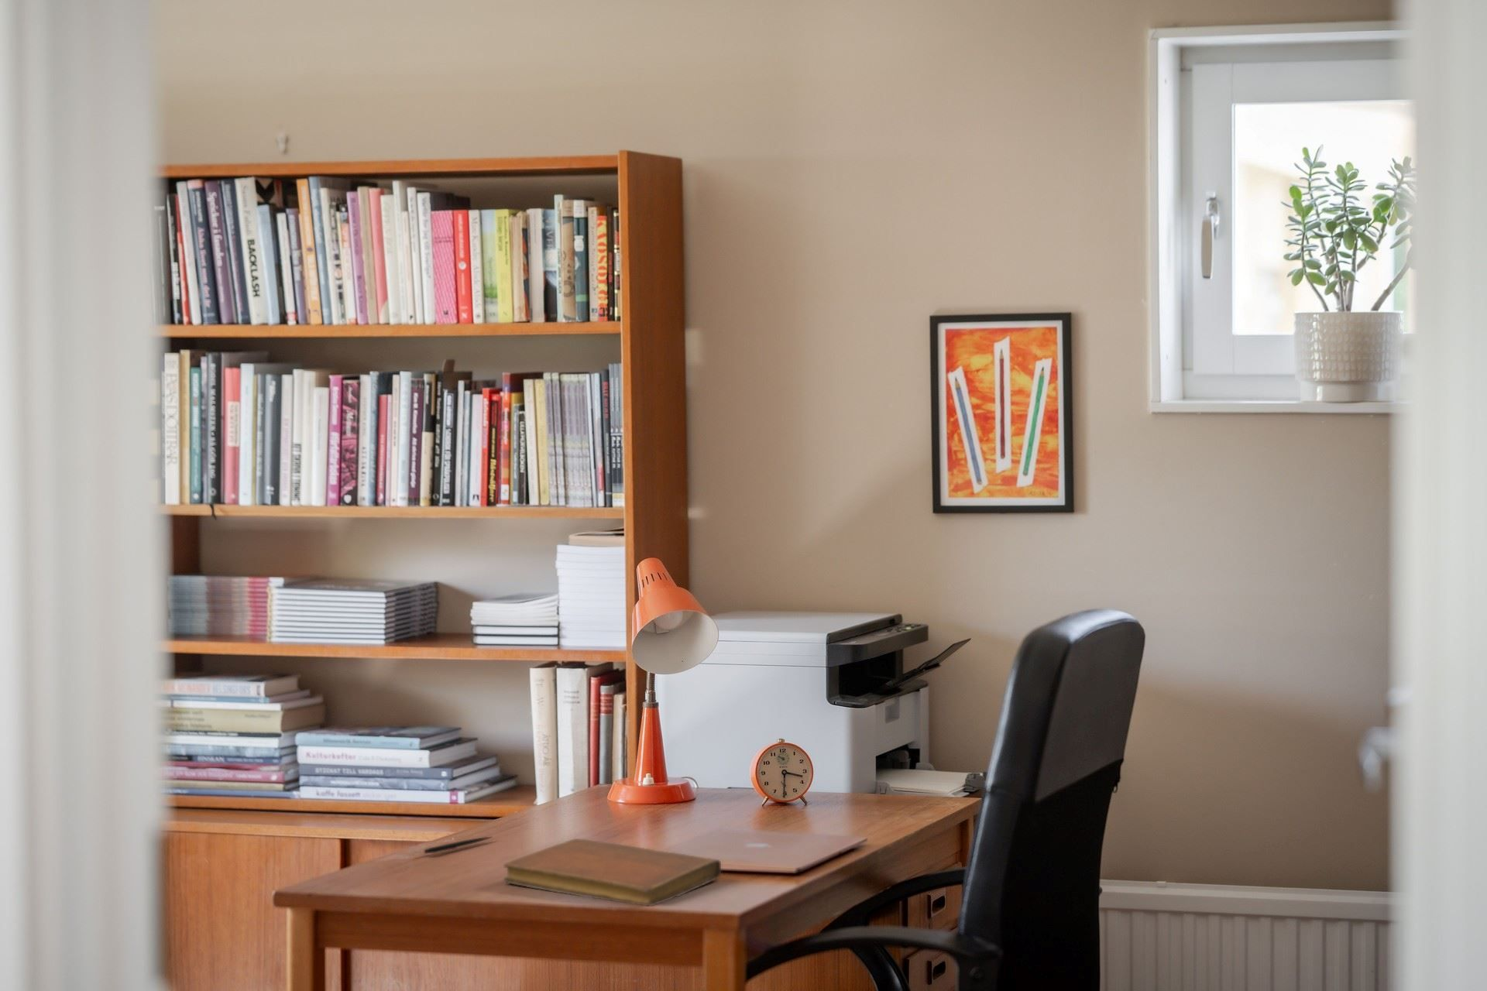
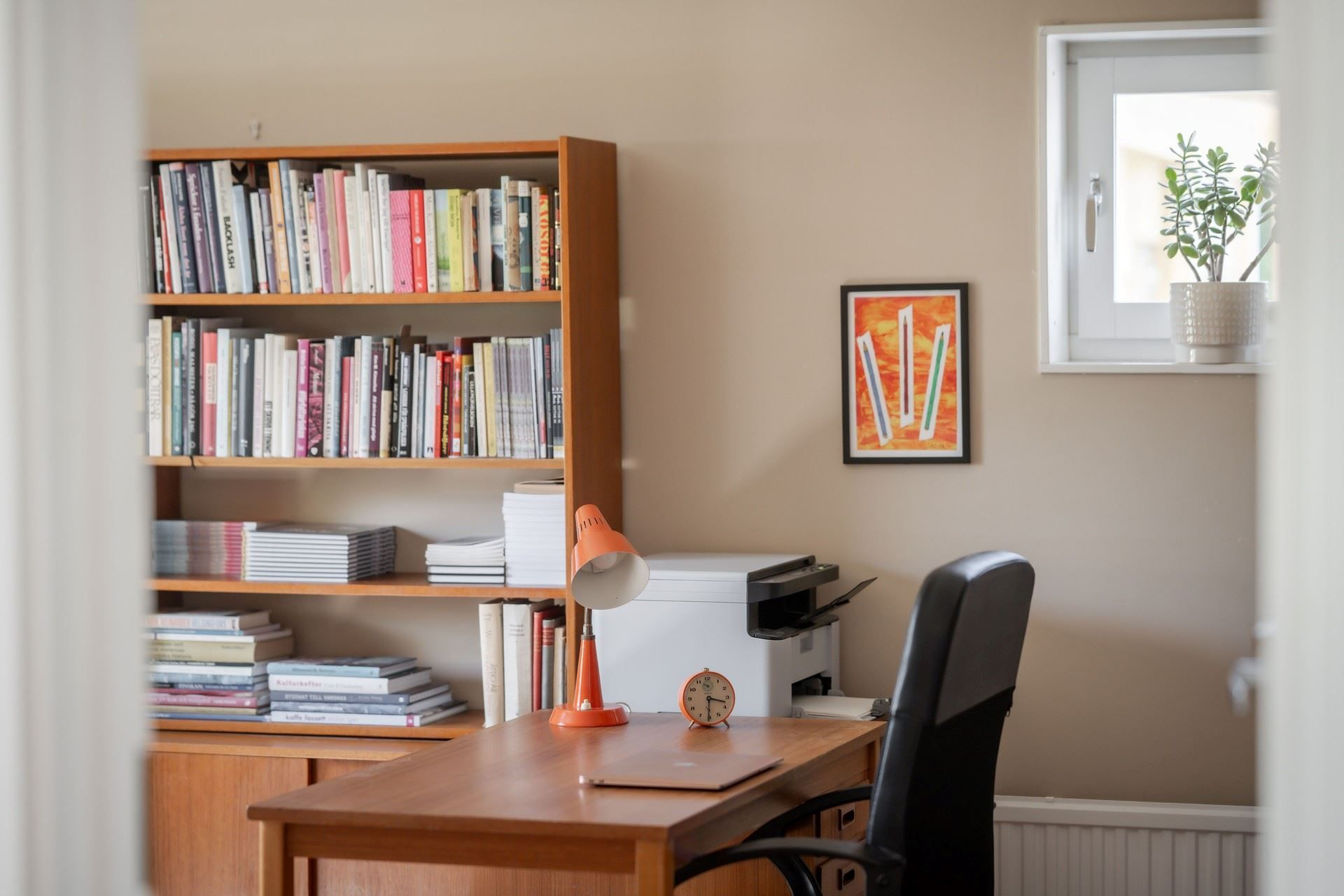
- notebook (612, 870)
- pen (460, 843)
